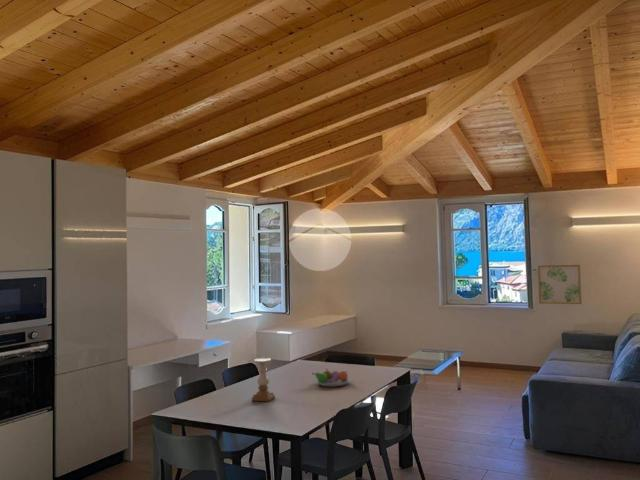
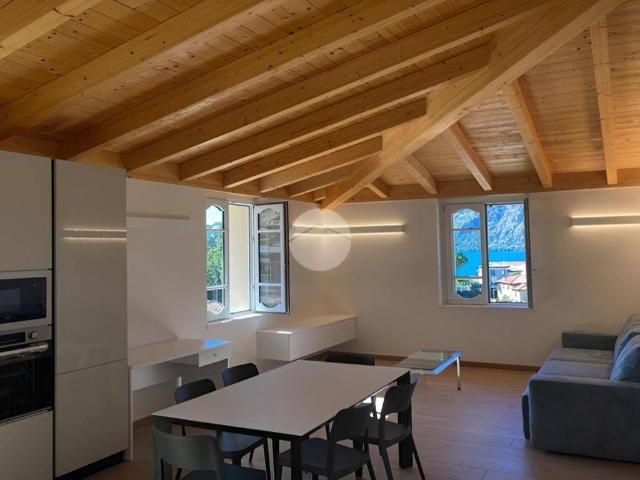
- fruit bowl (331, 376)
- wall art (559, 284)
- candle holder (263, 379)
